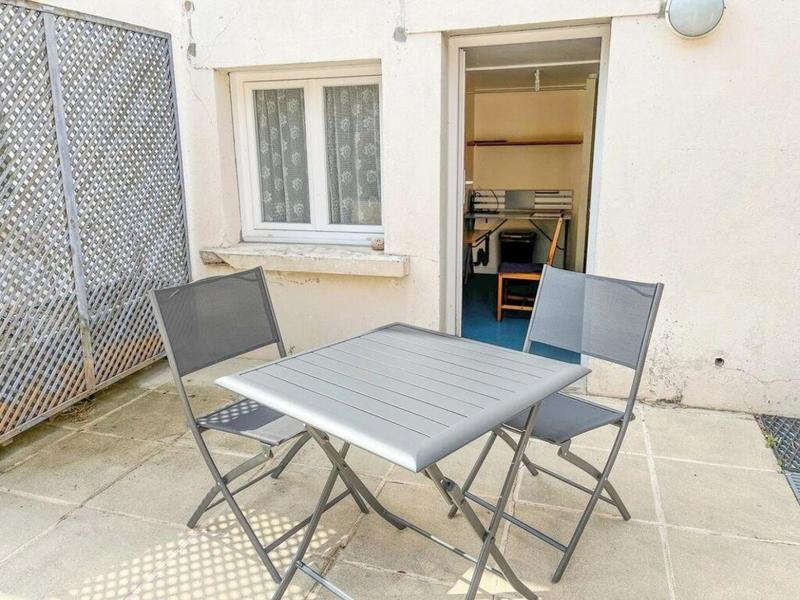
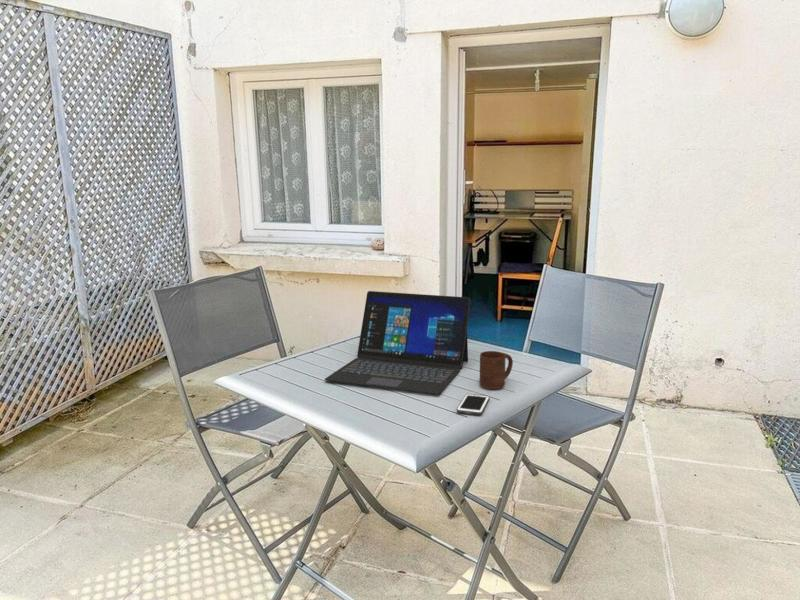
+ cup (494, 369)
+ laptop (400, 337)
+ cell phone (473, 404)
